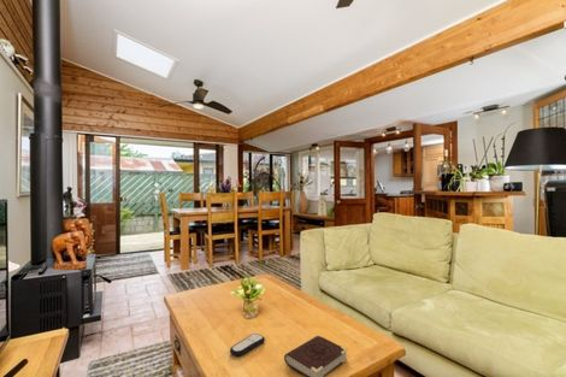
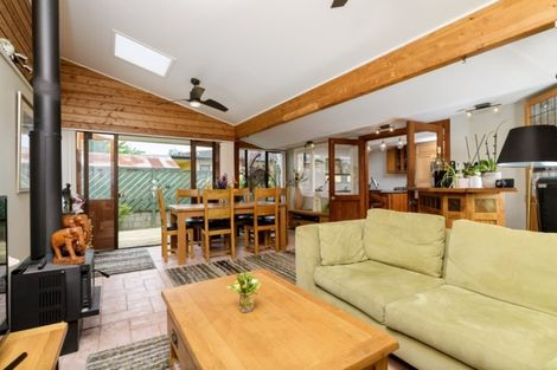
- remote control (247, 343)
- book (316, 355)
